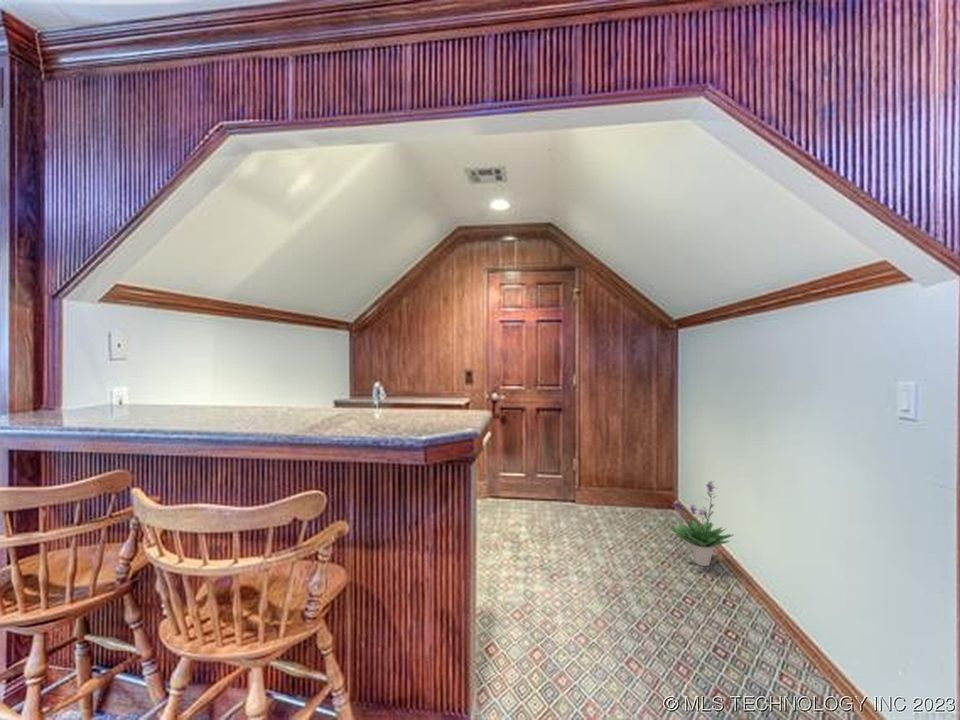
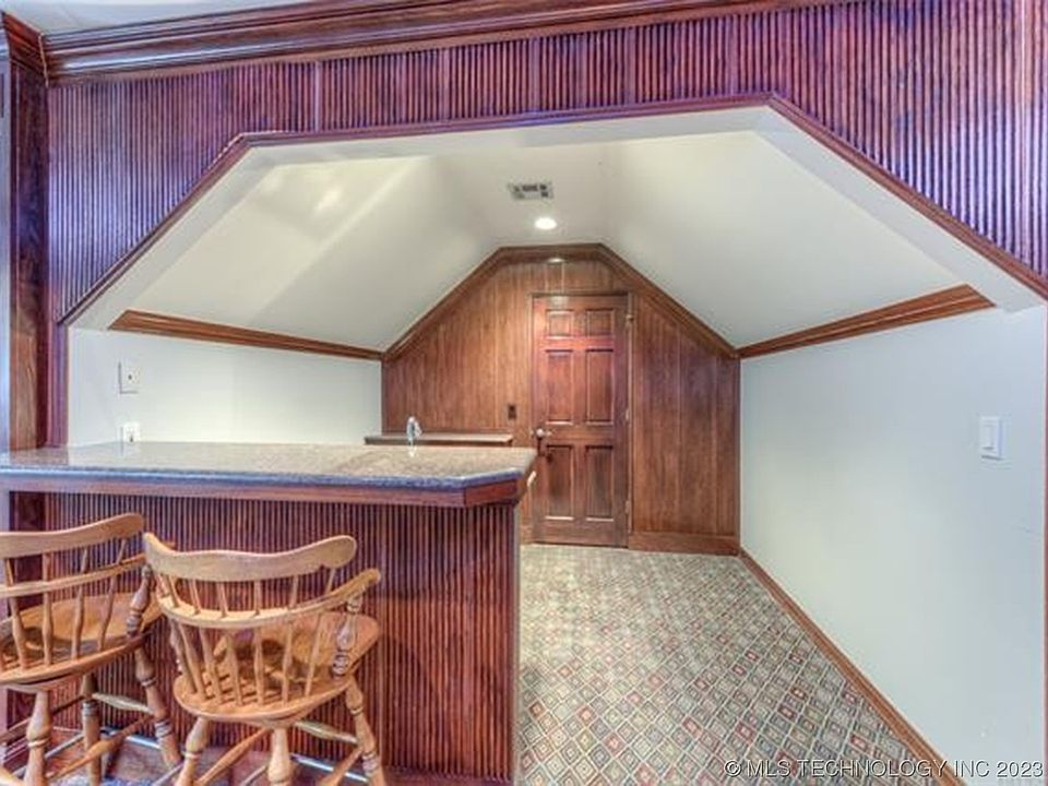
- potted plant (702, 521)
